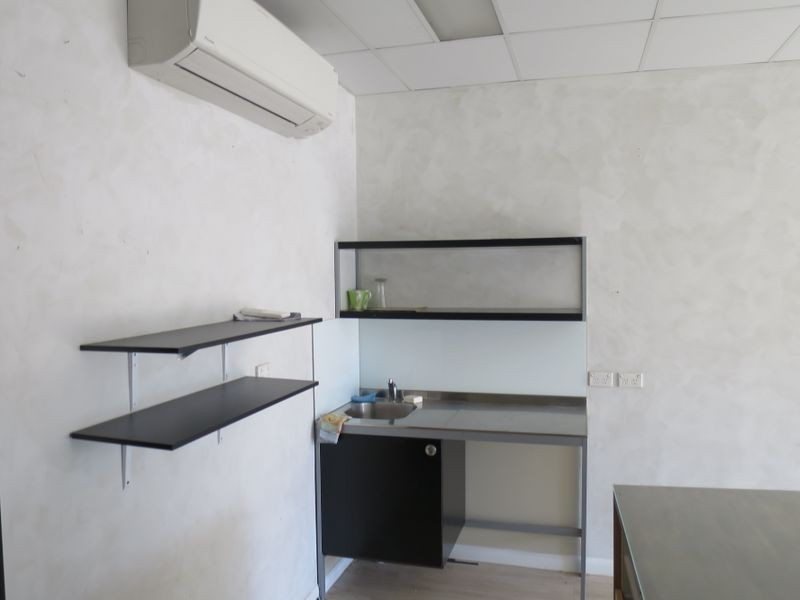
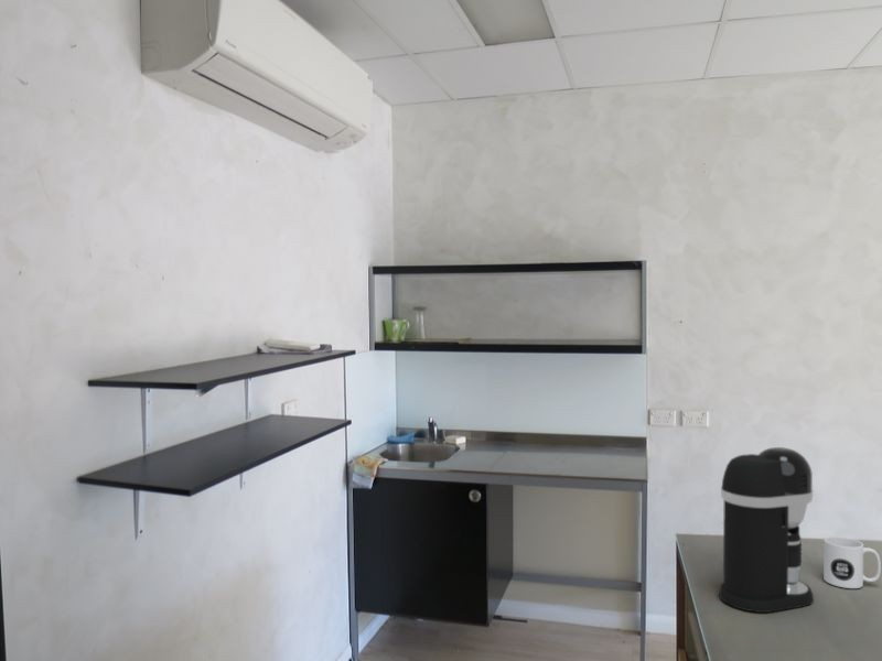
+ coffee maker (765, 523)
+ mug (851, 562)
